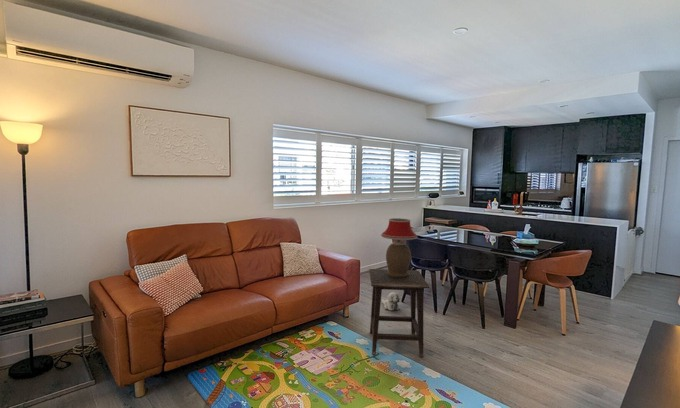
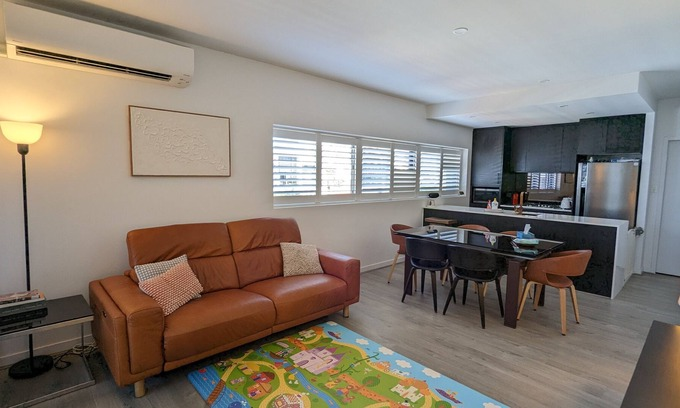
- plush toy (390, 298)
- table lamp (398, 247)
- side table (395, 316)
